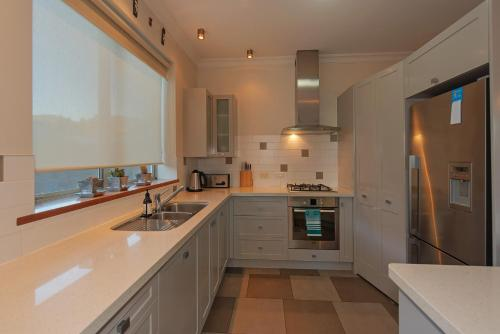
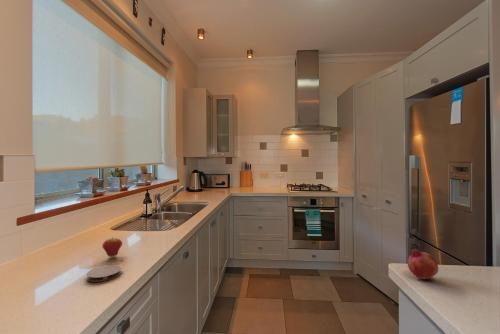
+ coaster (104, 272)
+ fruit (422, 263)
+ fruit (112, 246)
